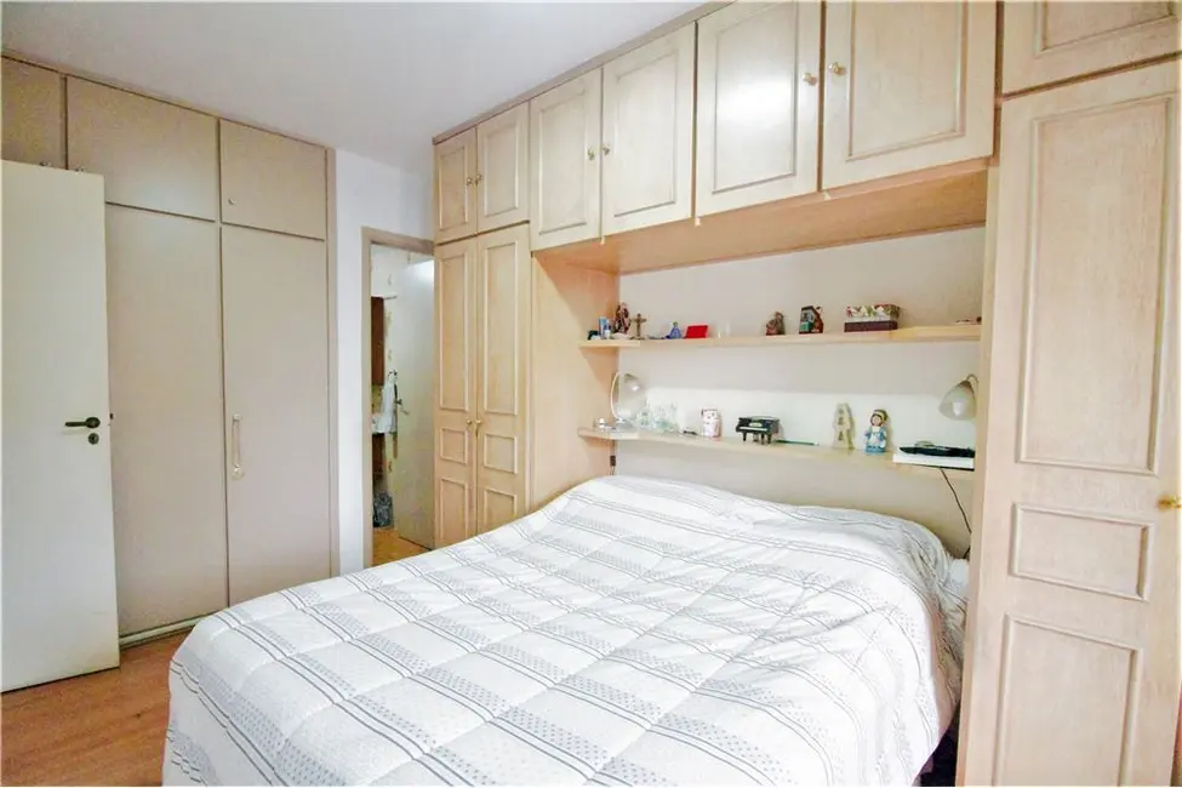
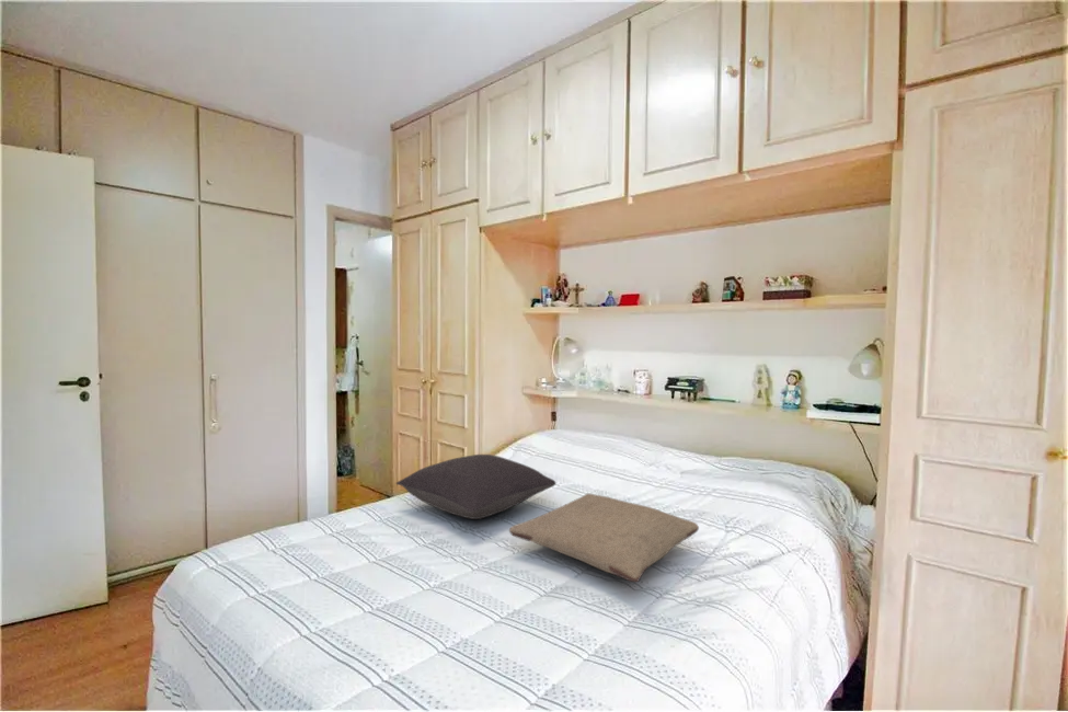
+ pillow (606, 530)
+ pillow (475, 484)
